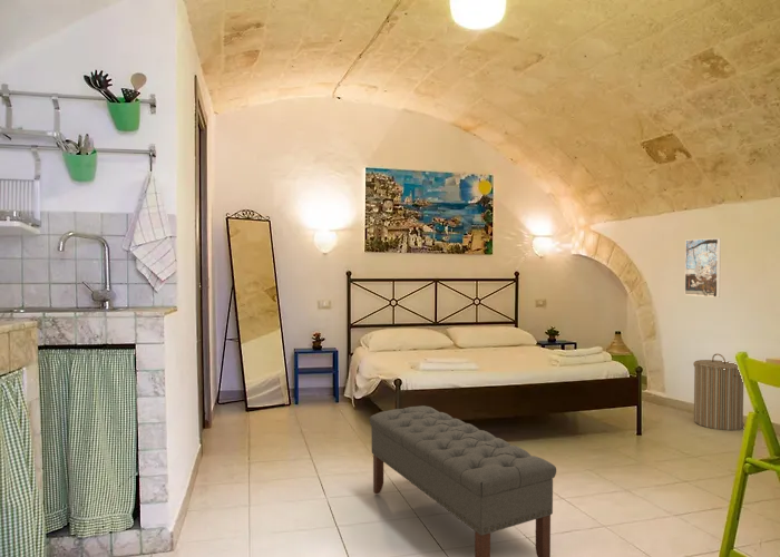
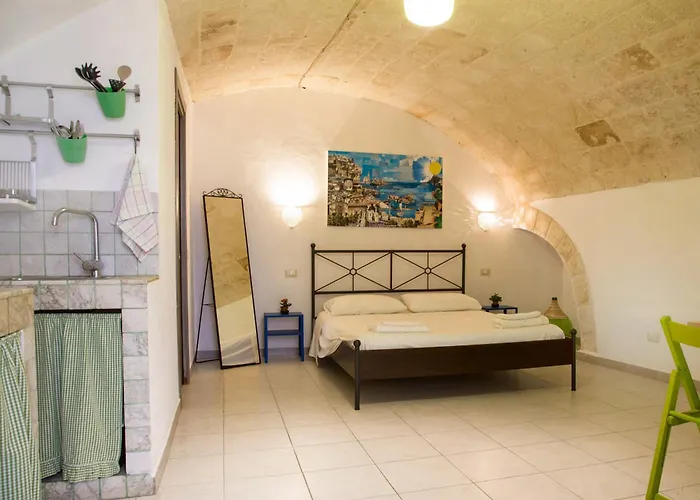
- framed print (702, 267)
- bench (449, 478)
- laundry hamper (718, 389)
